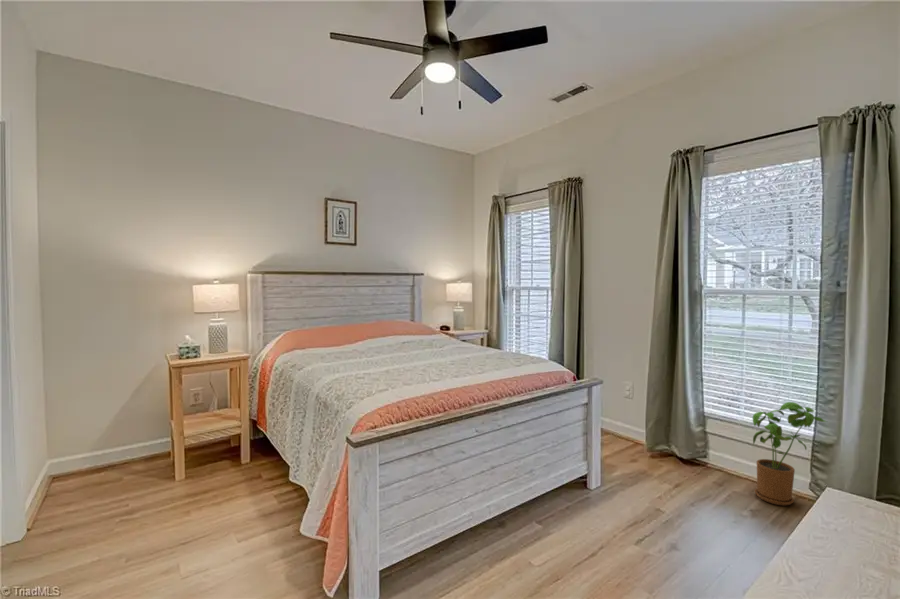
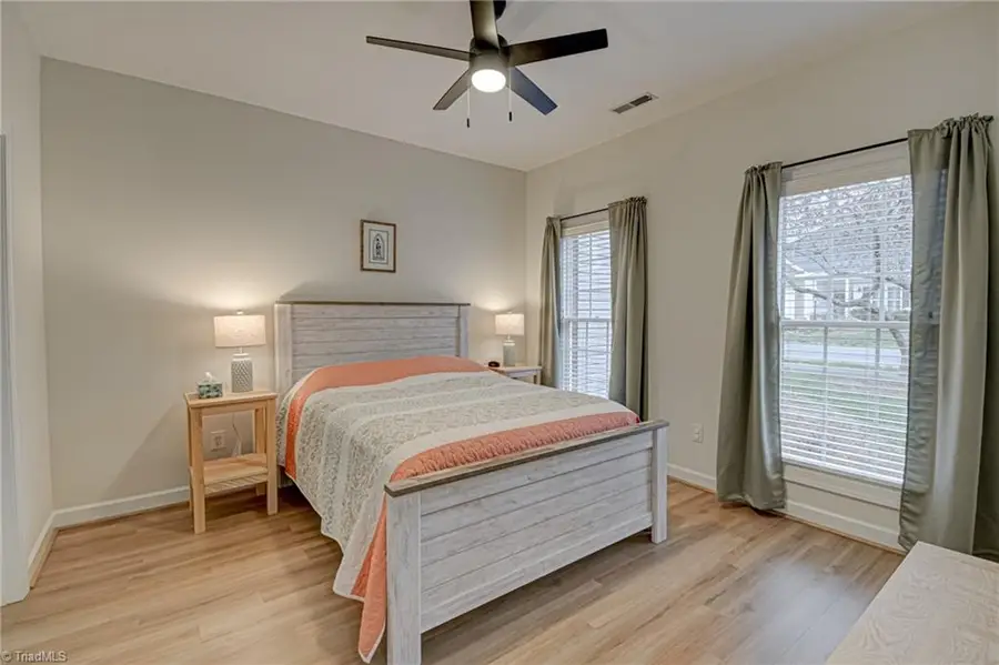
- house plant (775, 450)
